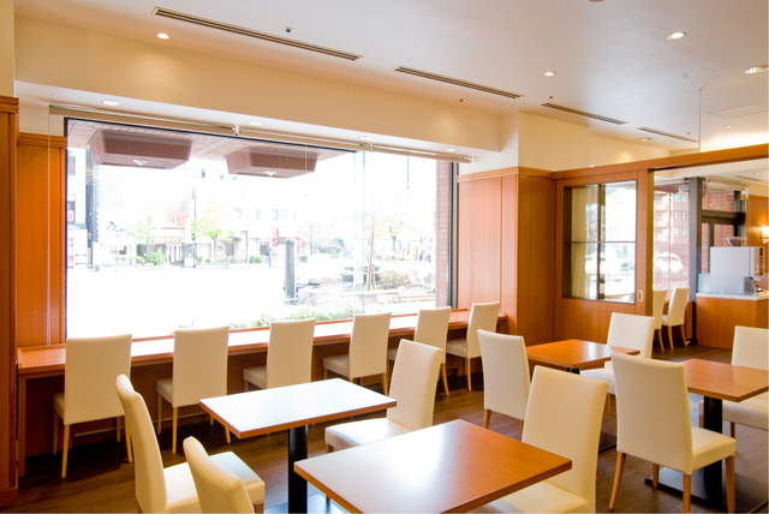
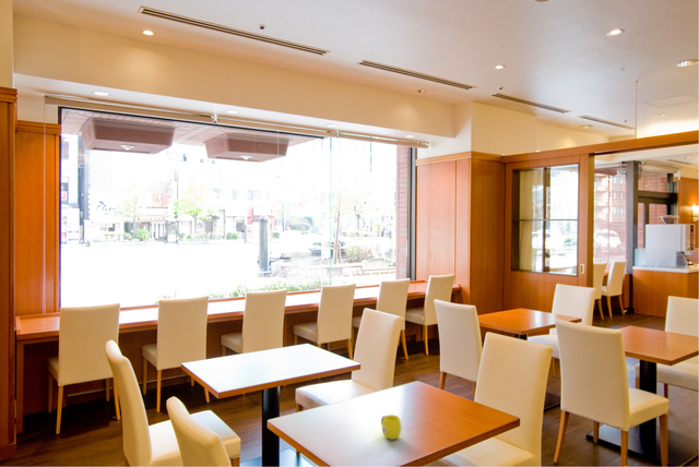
+ cup (389, 426)
